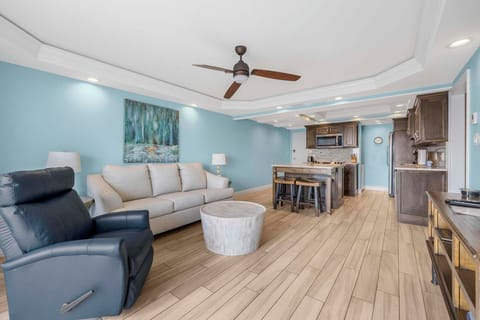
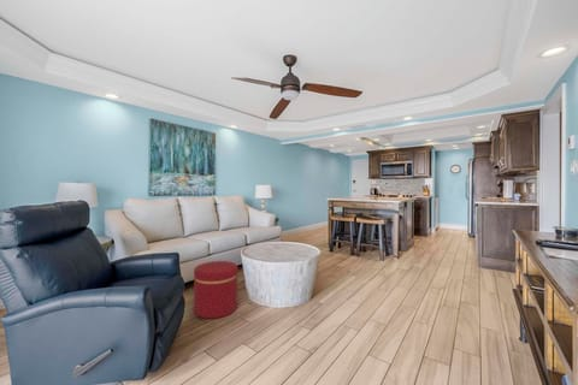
+ ottoman (216, 286)
